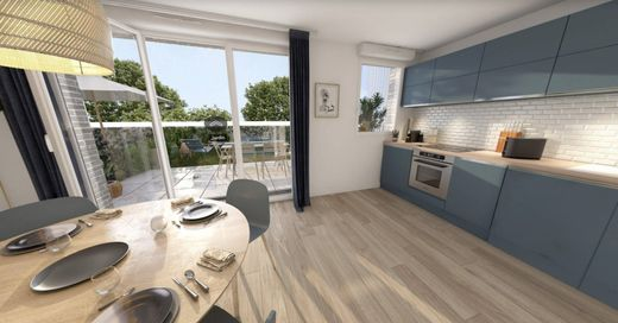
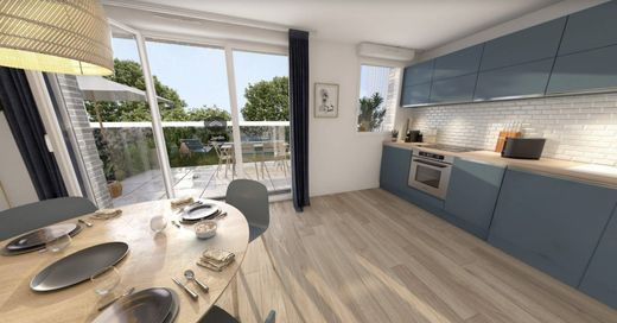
+ legume (204, 228)
